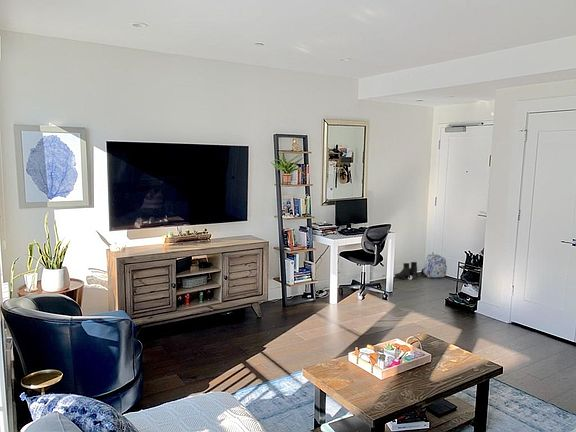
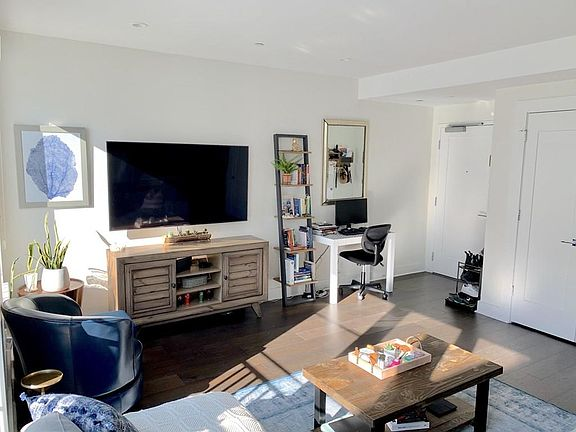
- boots (406, 269)
- backpack (435, 266)
